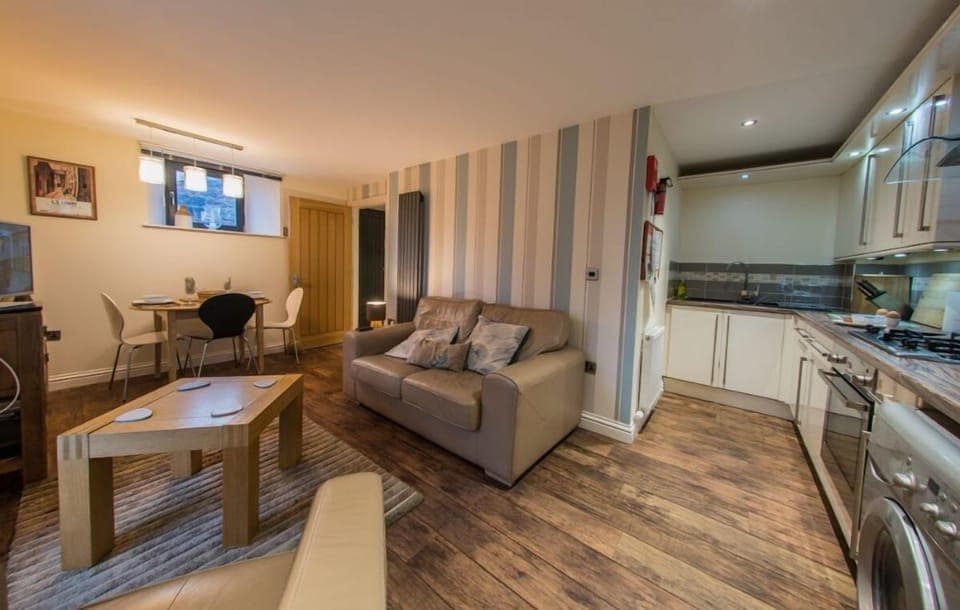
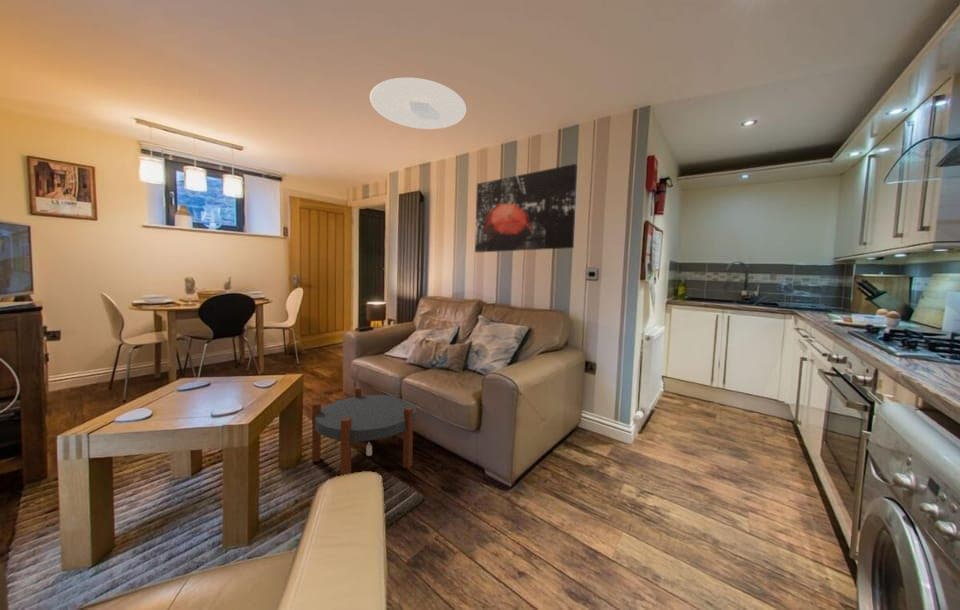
+ wall art (521, 212)
+ ceiling light (419, 102)
+ side table (369, 427)
